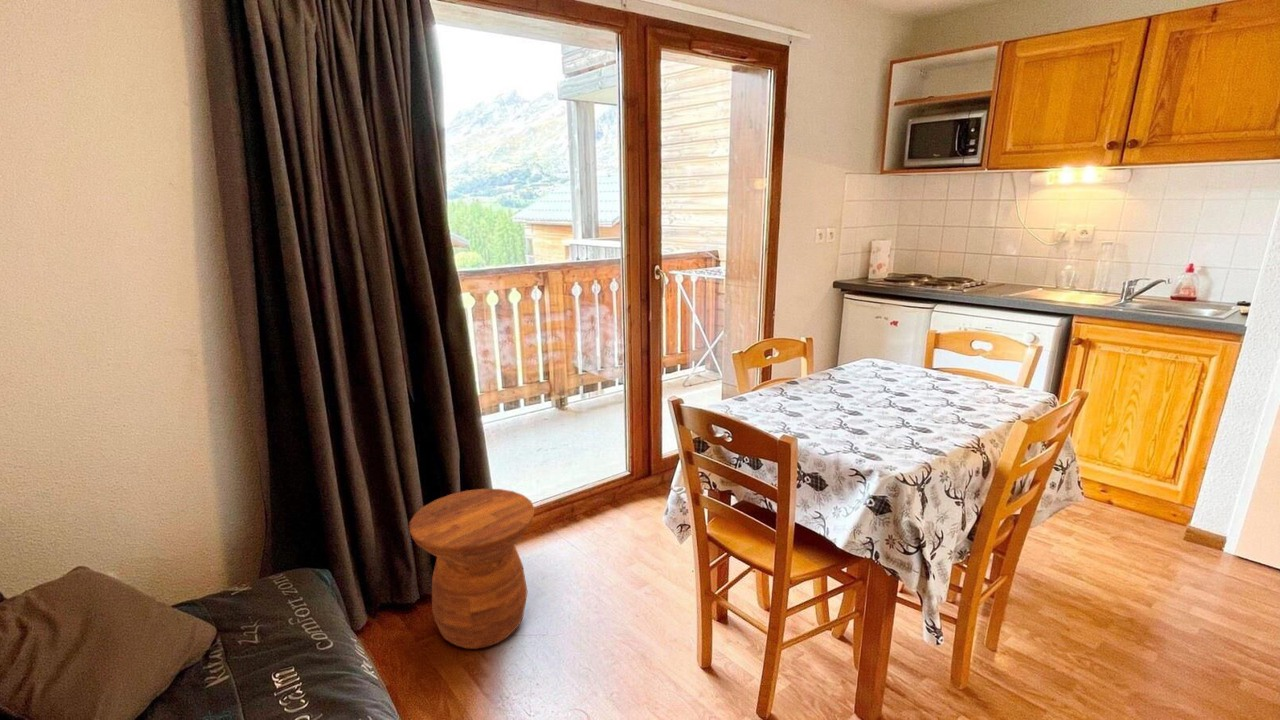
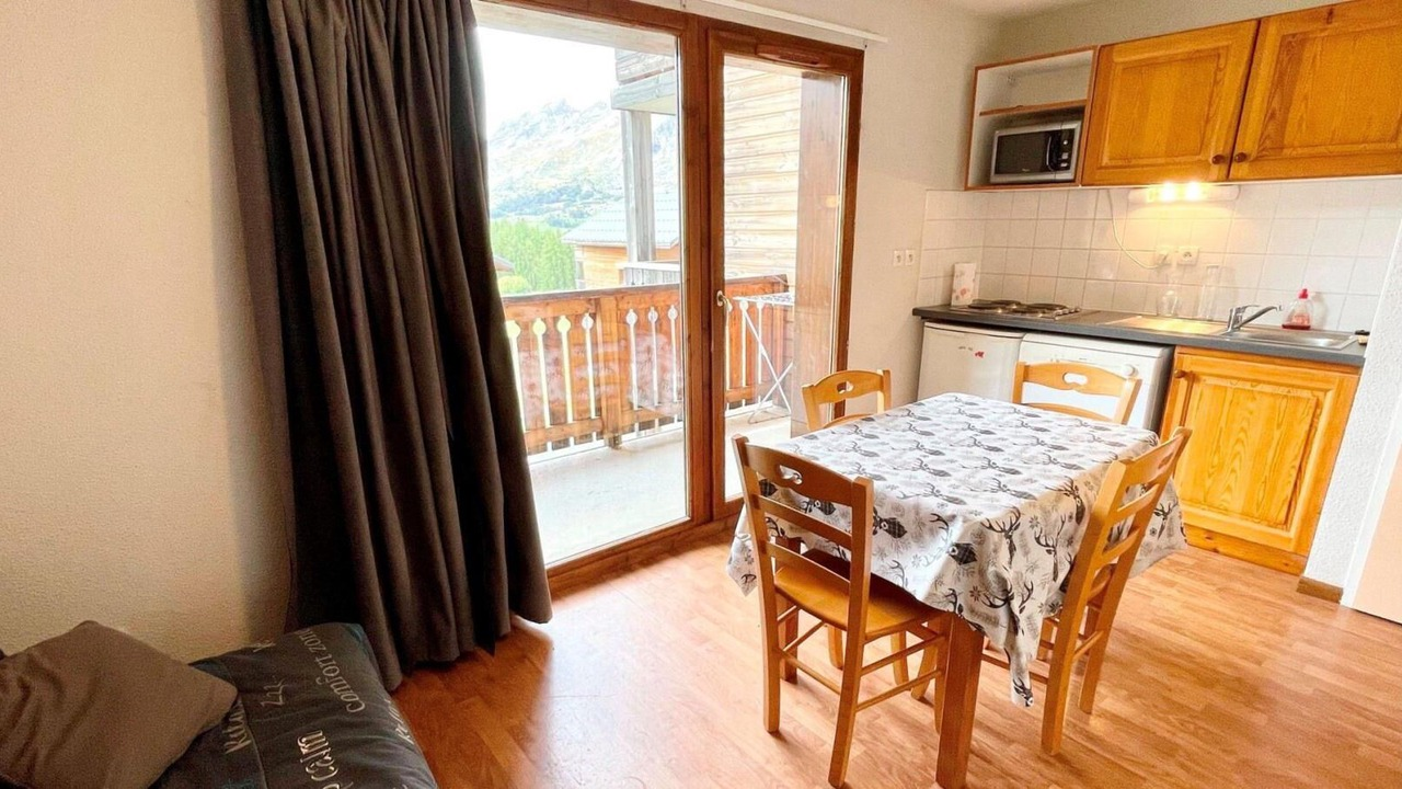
- side table (478, 570)
